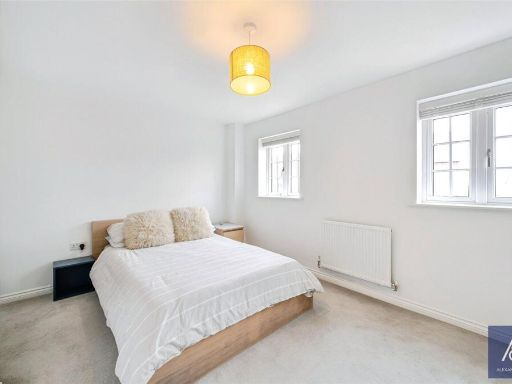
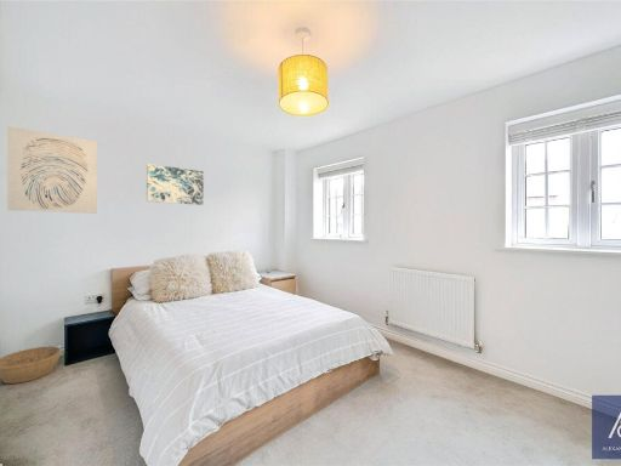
+ wall art (176, 184)
+ wall art (55, 172)
+ basket (29, 364)
